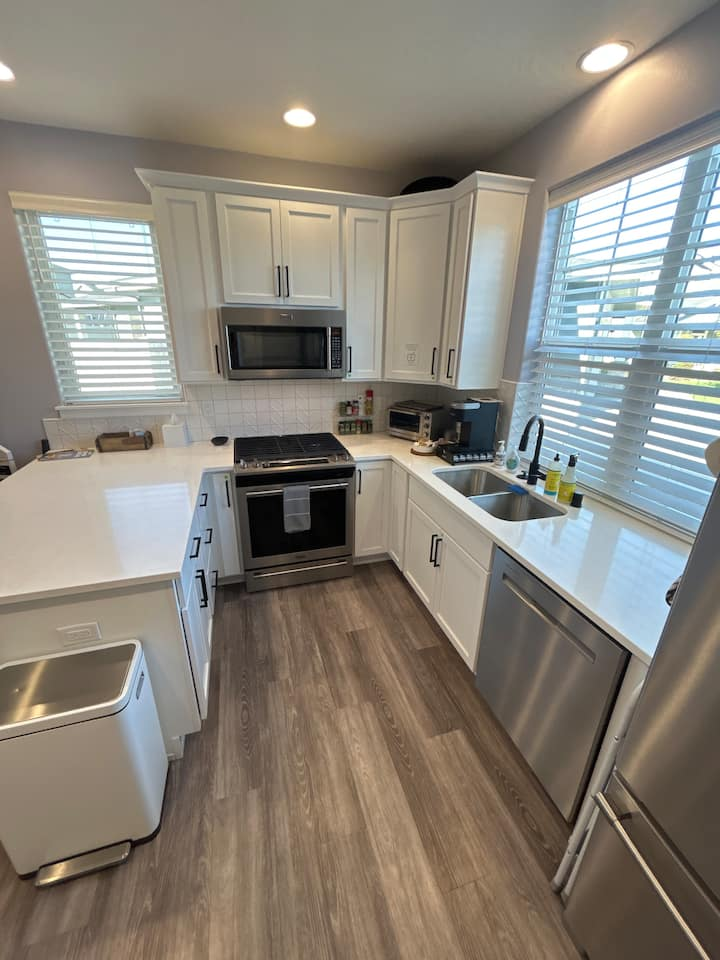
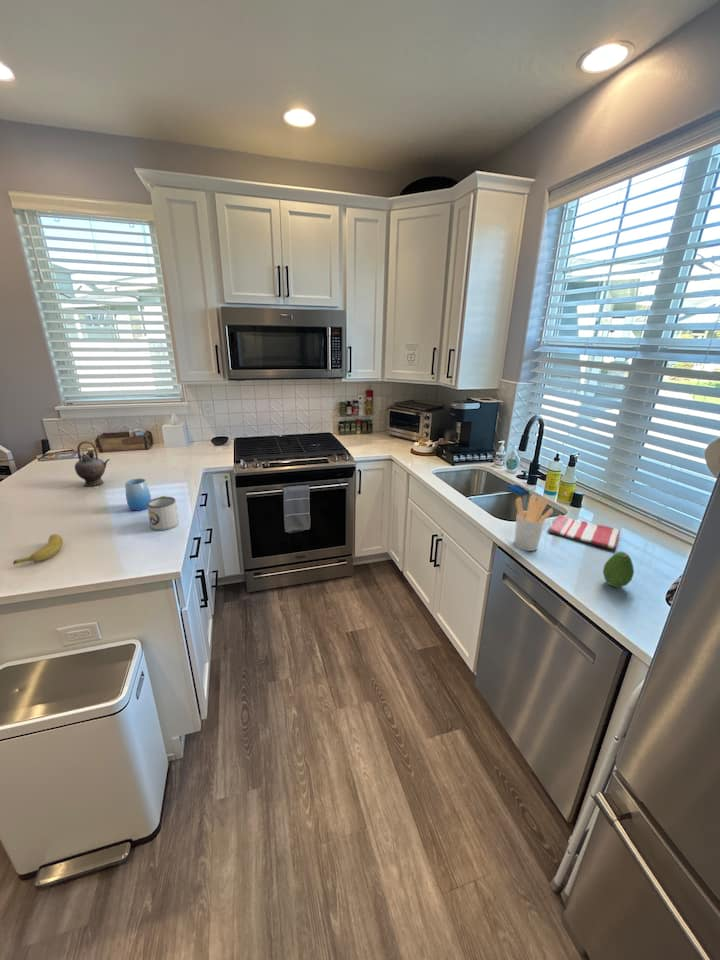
+ teapot (92, 462)
+ cup (138, 494)
+ banana (43, 547)
+ mug (163, 510)
+ utensil holder (531, 521)
+ dish towel (584, 530)
+ fruit (619, 568)
